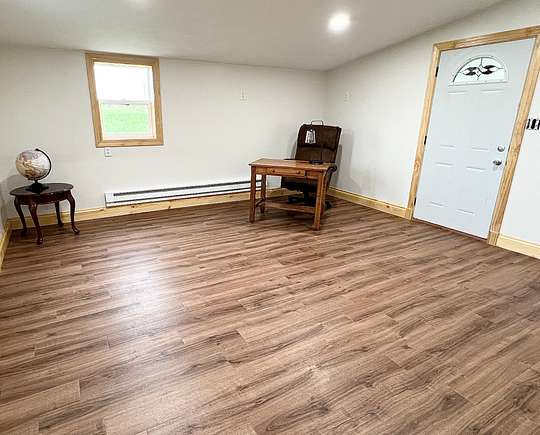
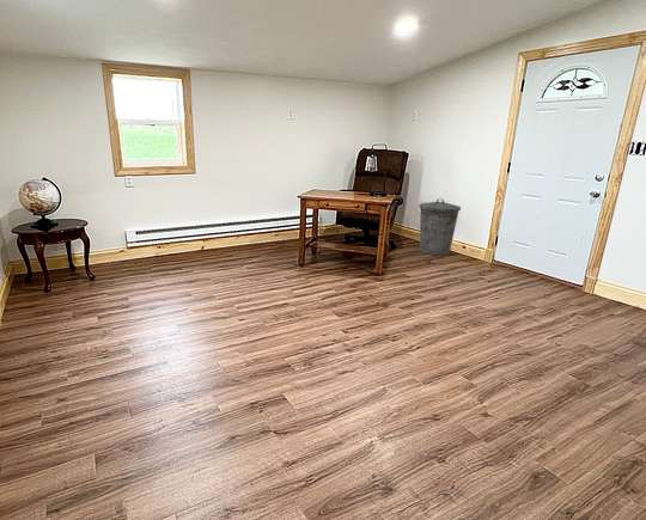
+ trash can (437, 225)
